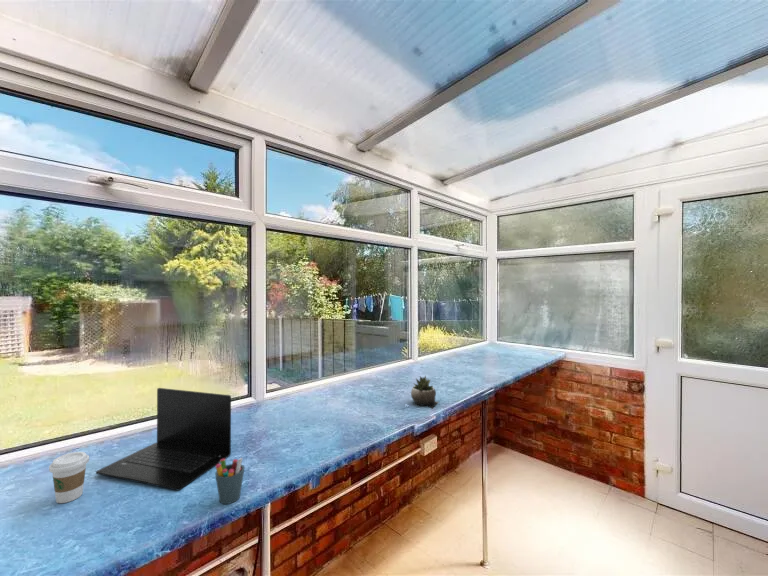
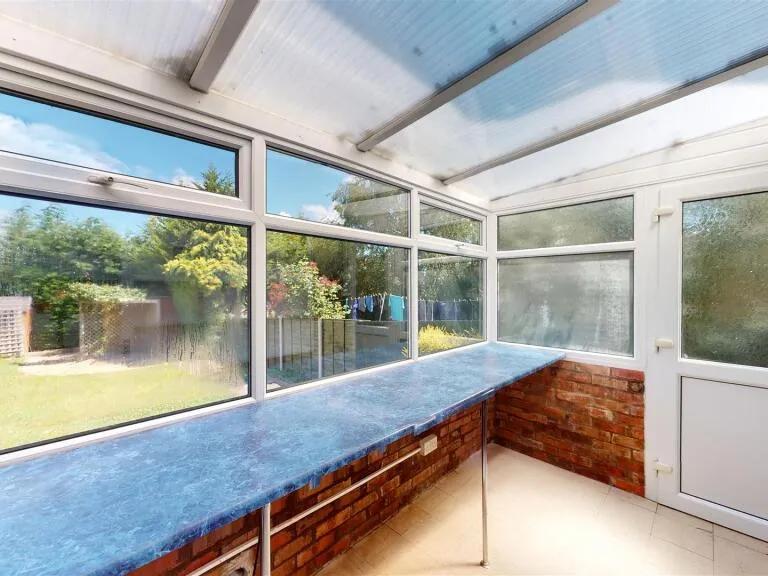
- coffee cup (69, 477)
- pen holder (229, 477)
- succulent plant (422, 389)
- laptop (166, 432)
